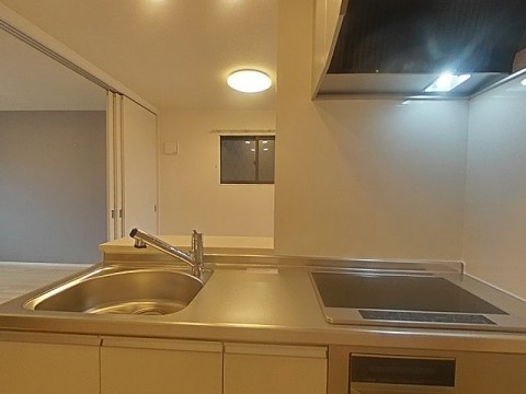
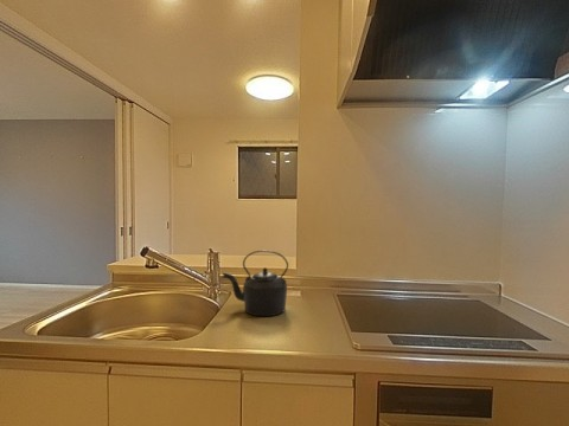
+ kettle (254, 279)
